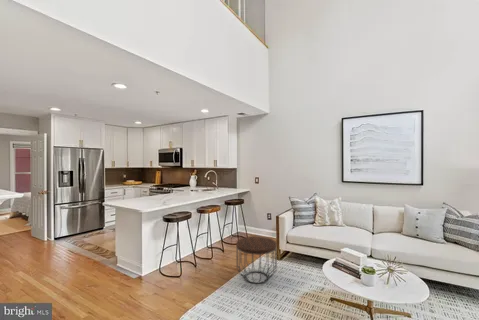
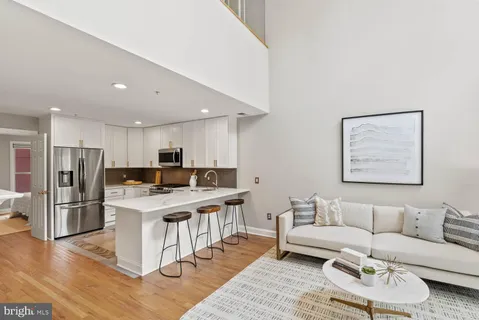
- side table (253, 261)
